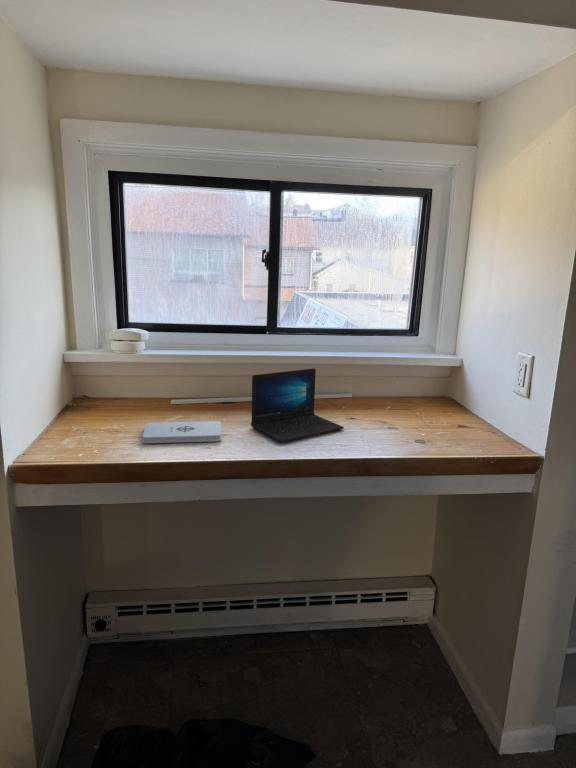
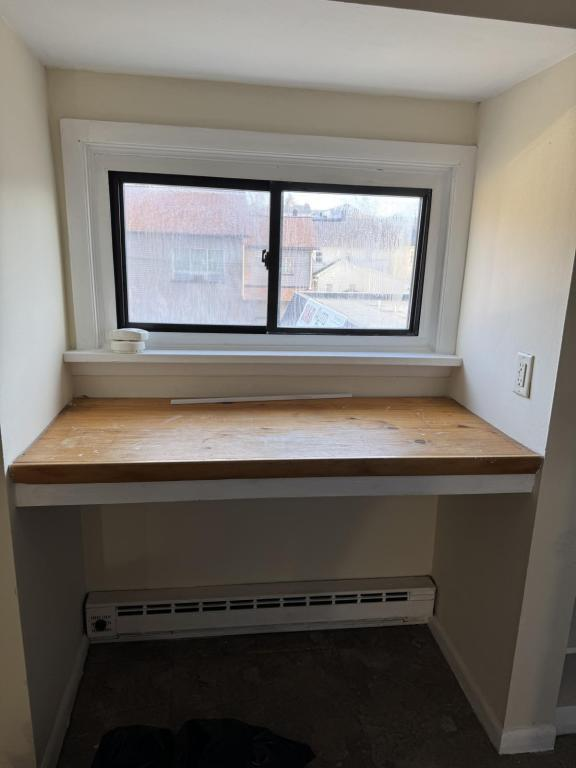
- notepad (183, 431)
- laptop (298, 402)
